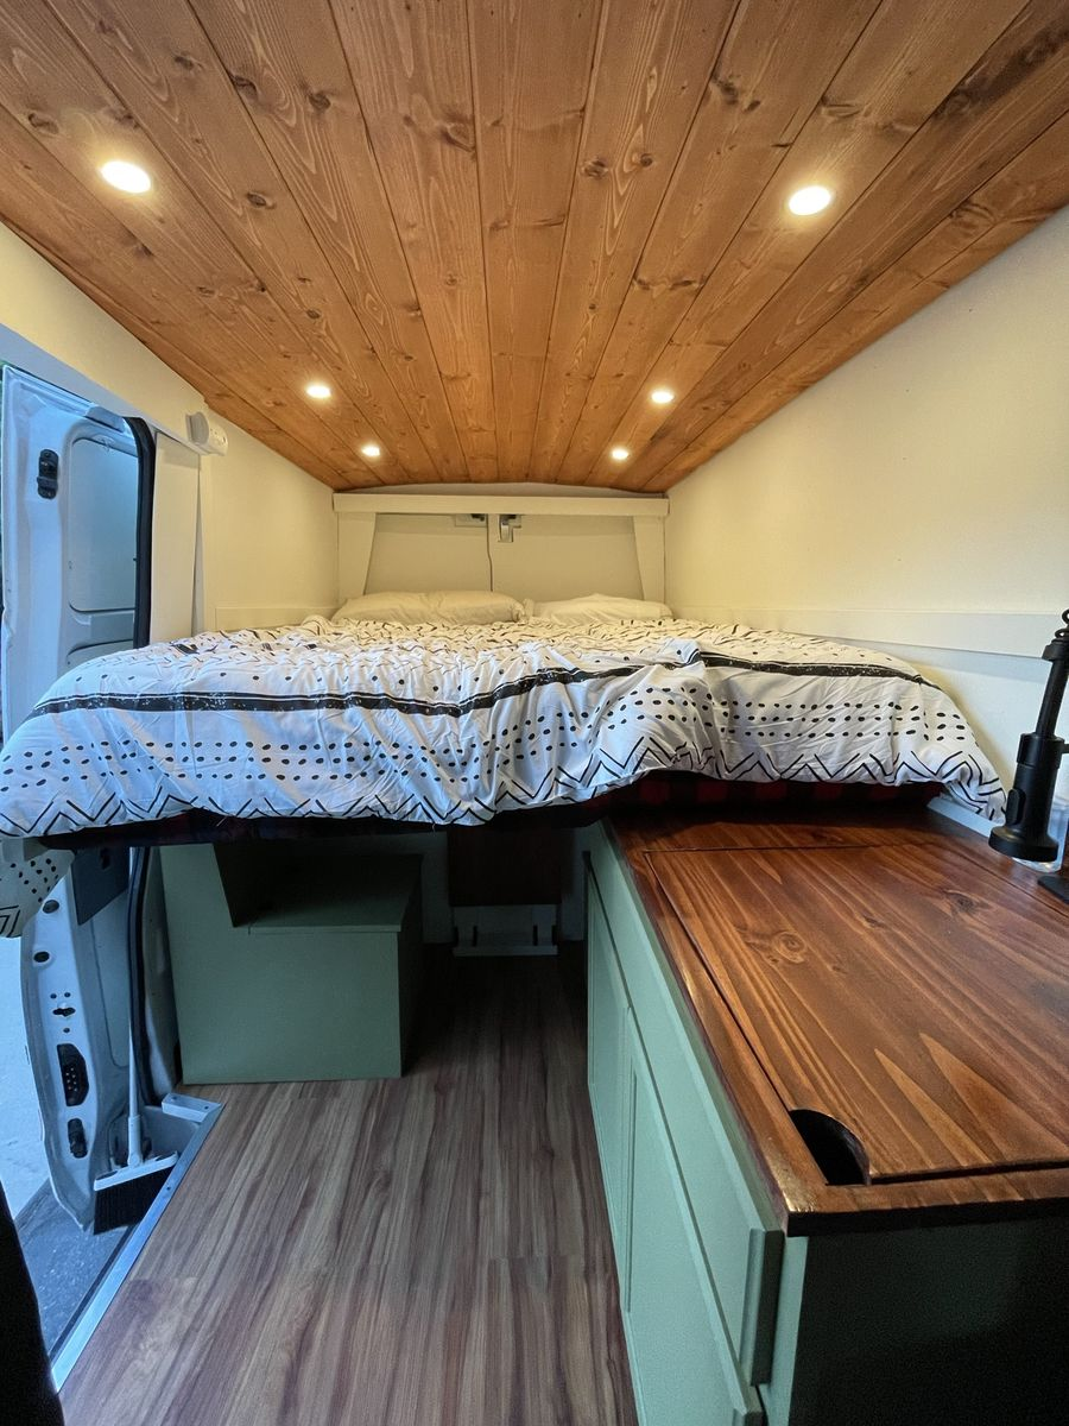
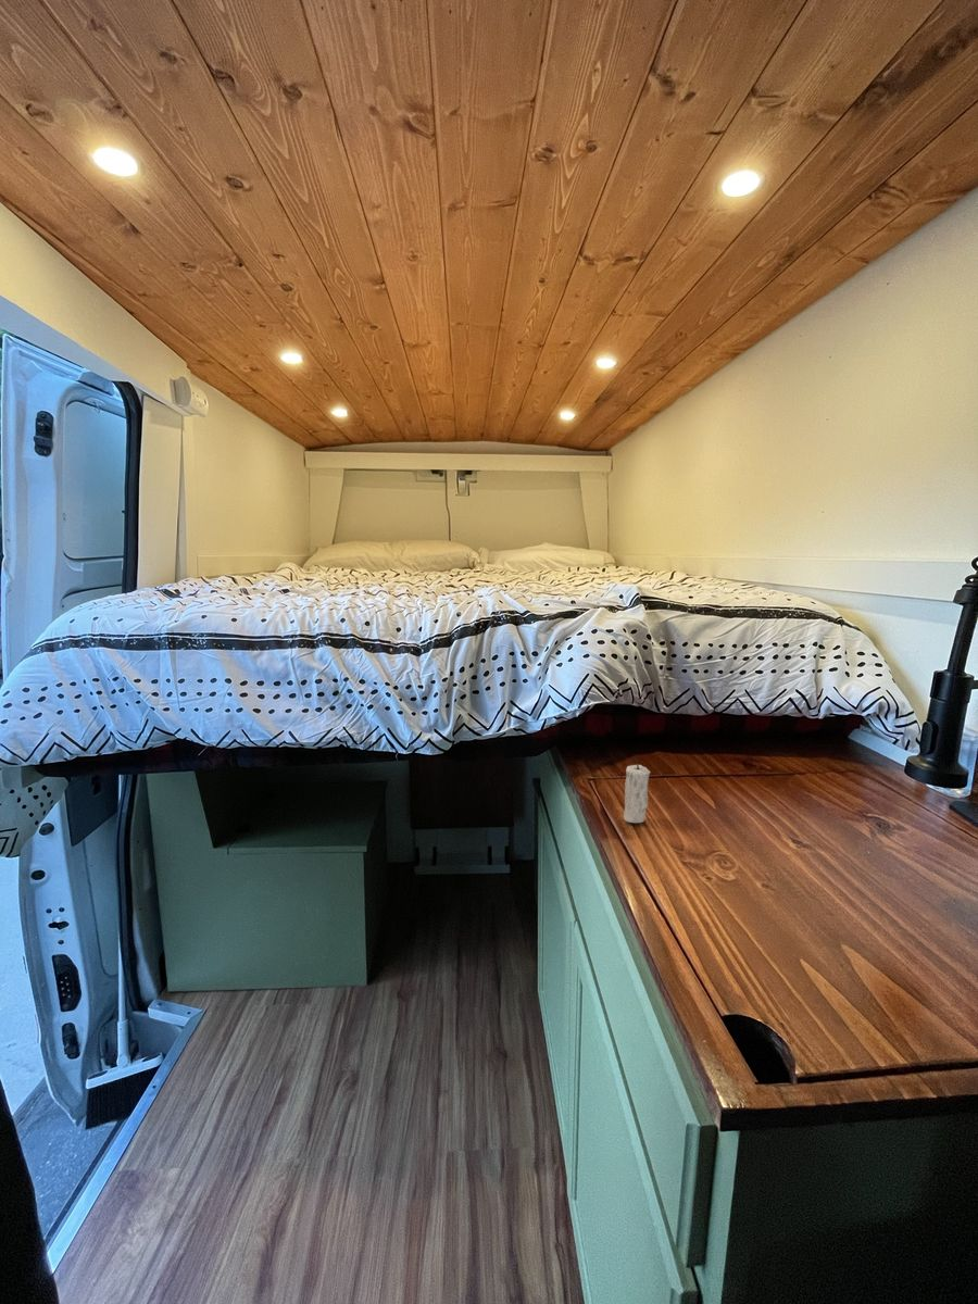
+ candle (637, 788)
